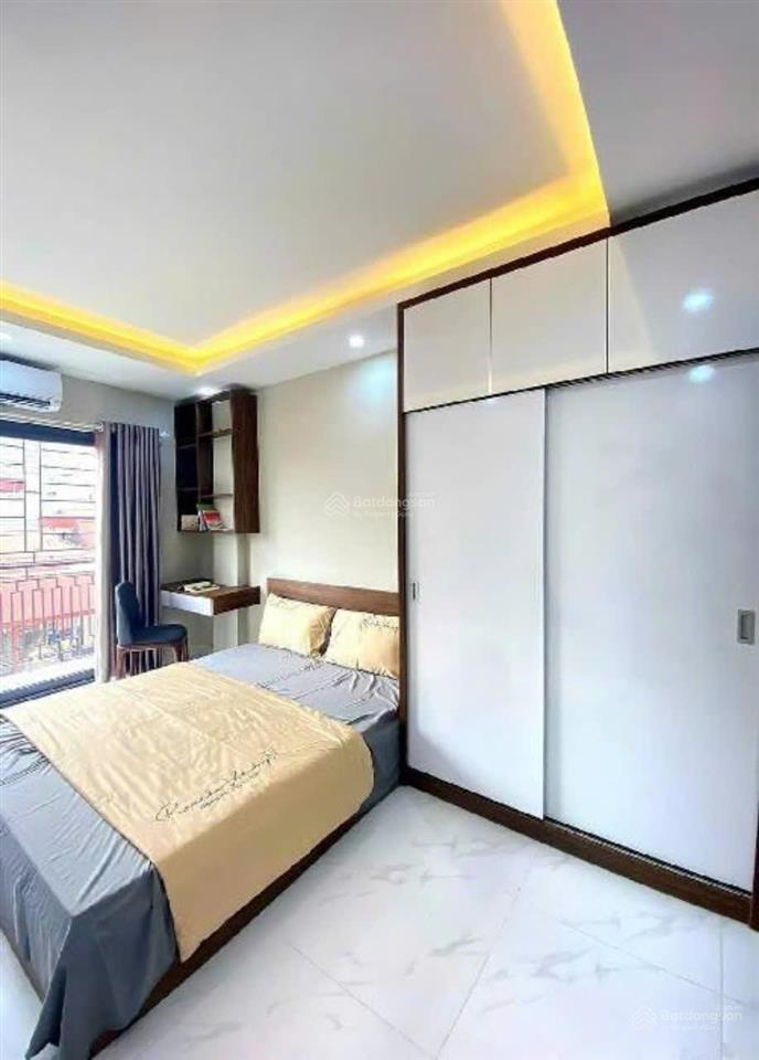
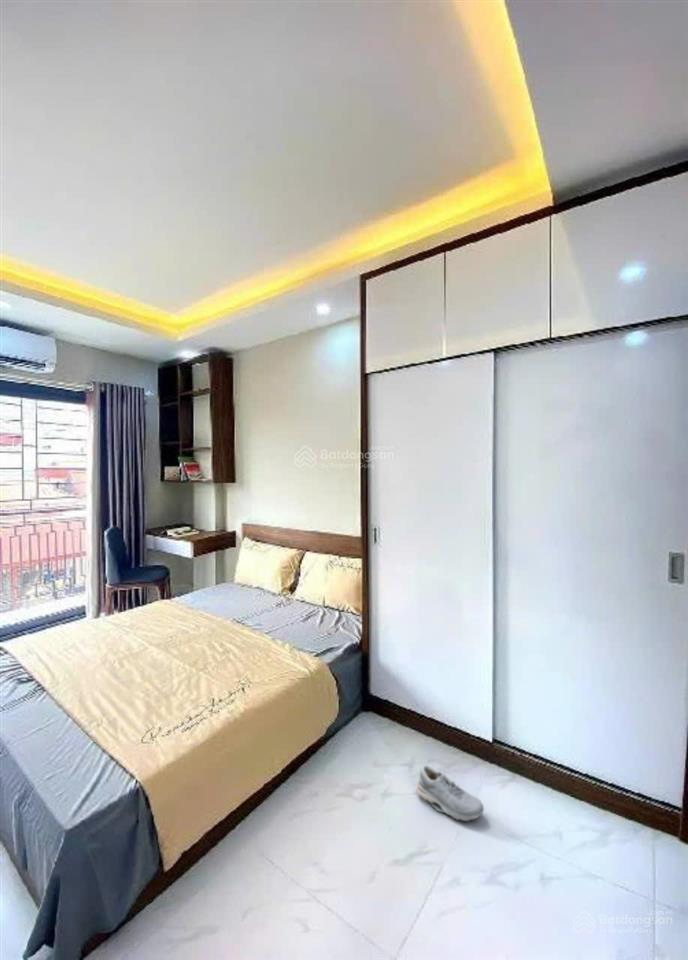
+ shoe (448, 791)
